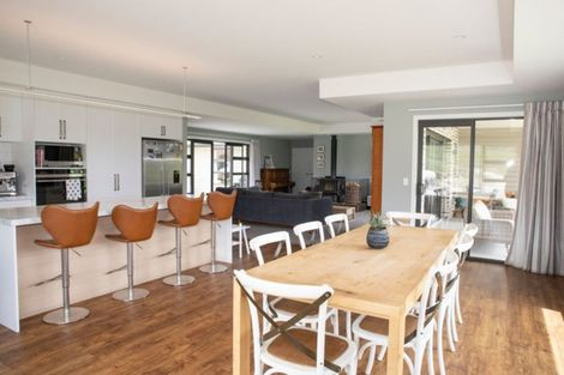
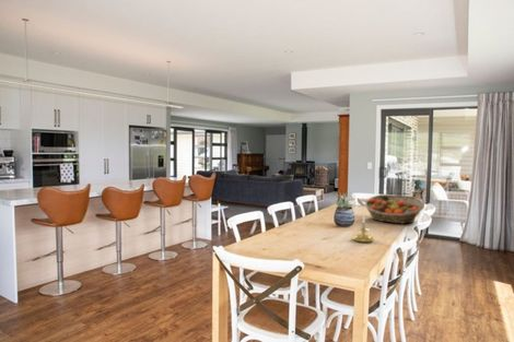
+ candle holder (363, 226)
+ fruit basket (393, 208)
